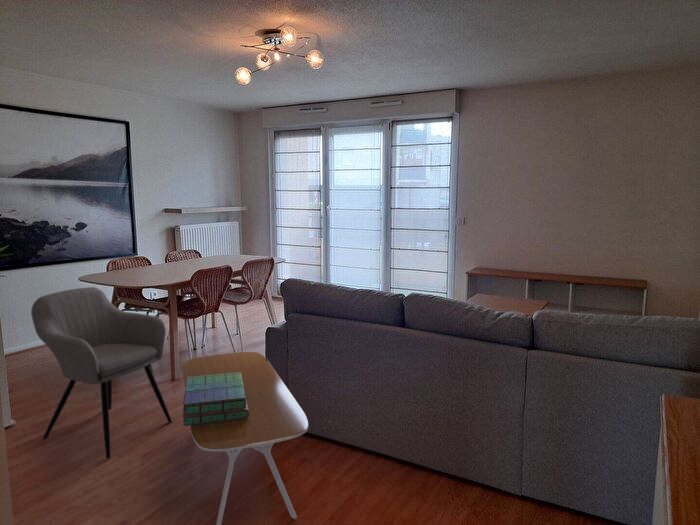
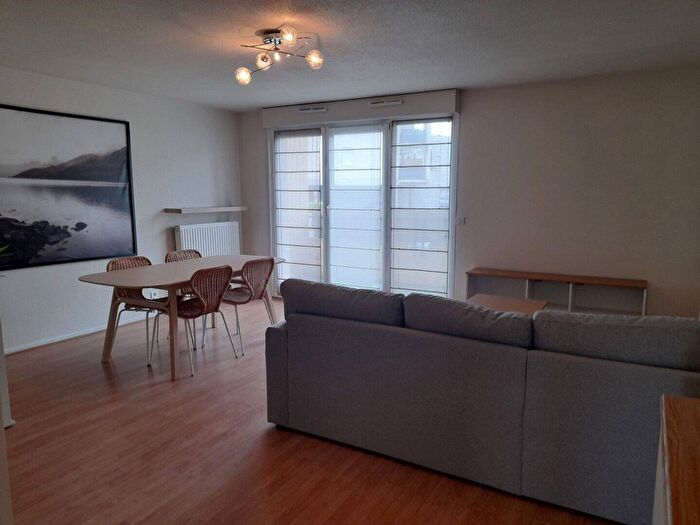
- coffee table (237, 428)
- armchair (103, 363)
- stack of books (215, 395)
